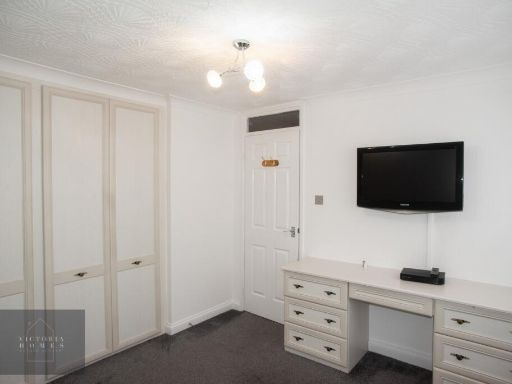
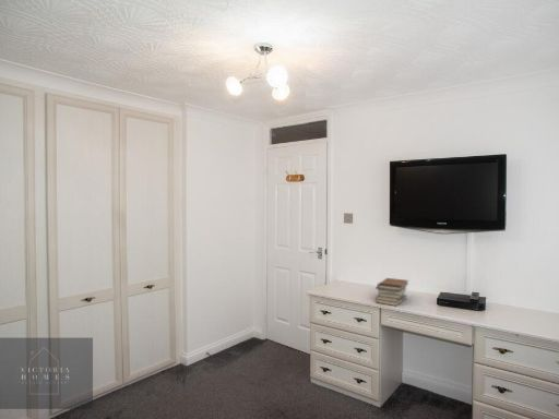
+ book stack (392, 290)
